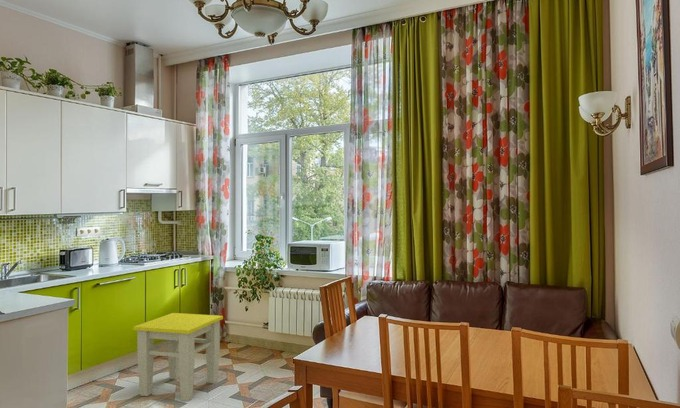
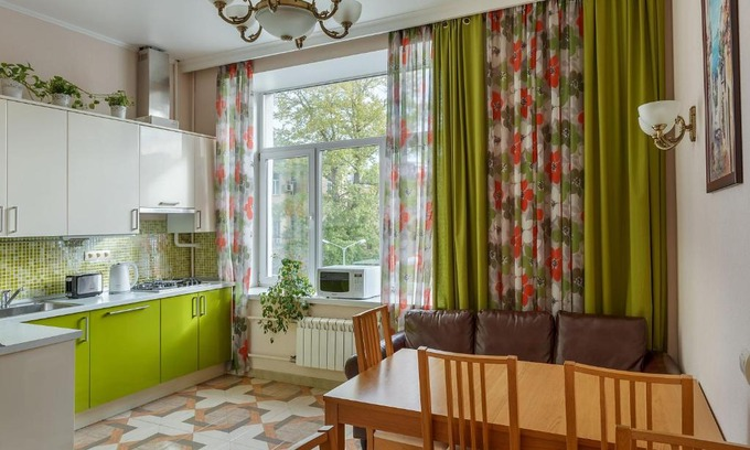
- stool (180, 354)
